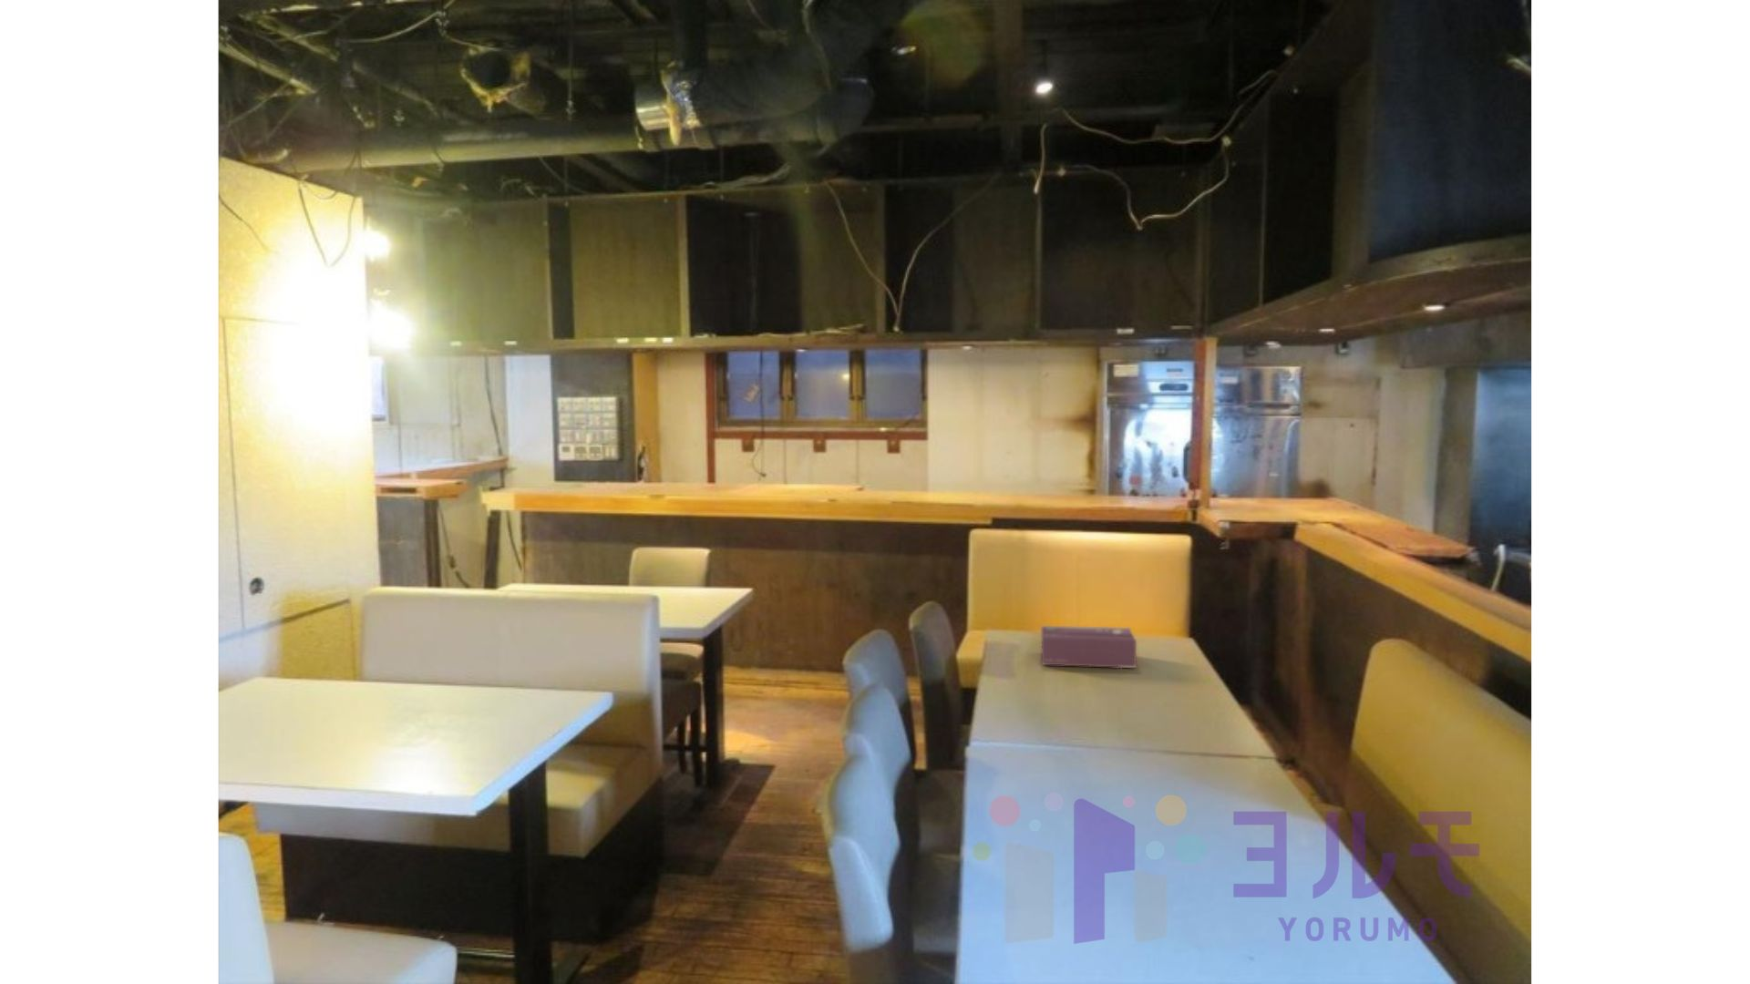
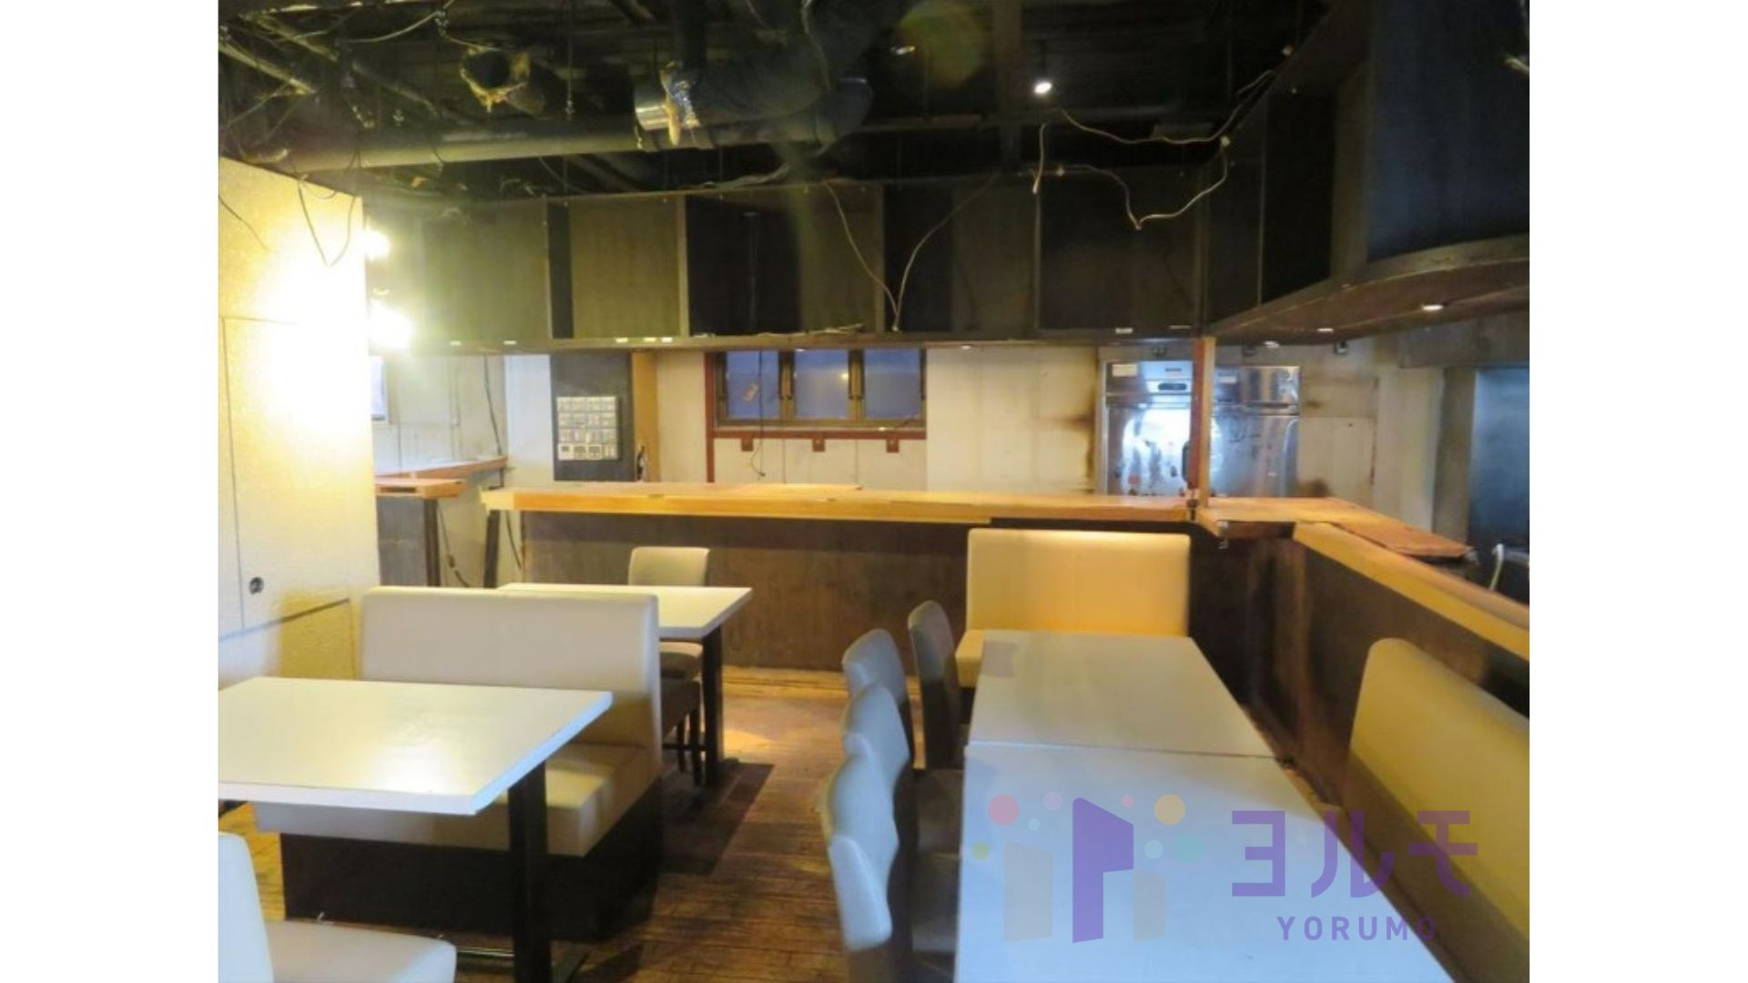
- tissue box (1087, 645)
